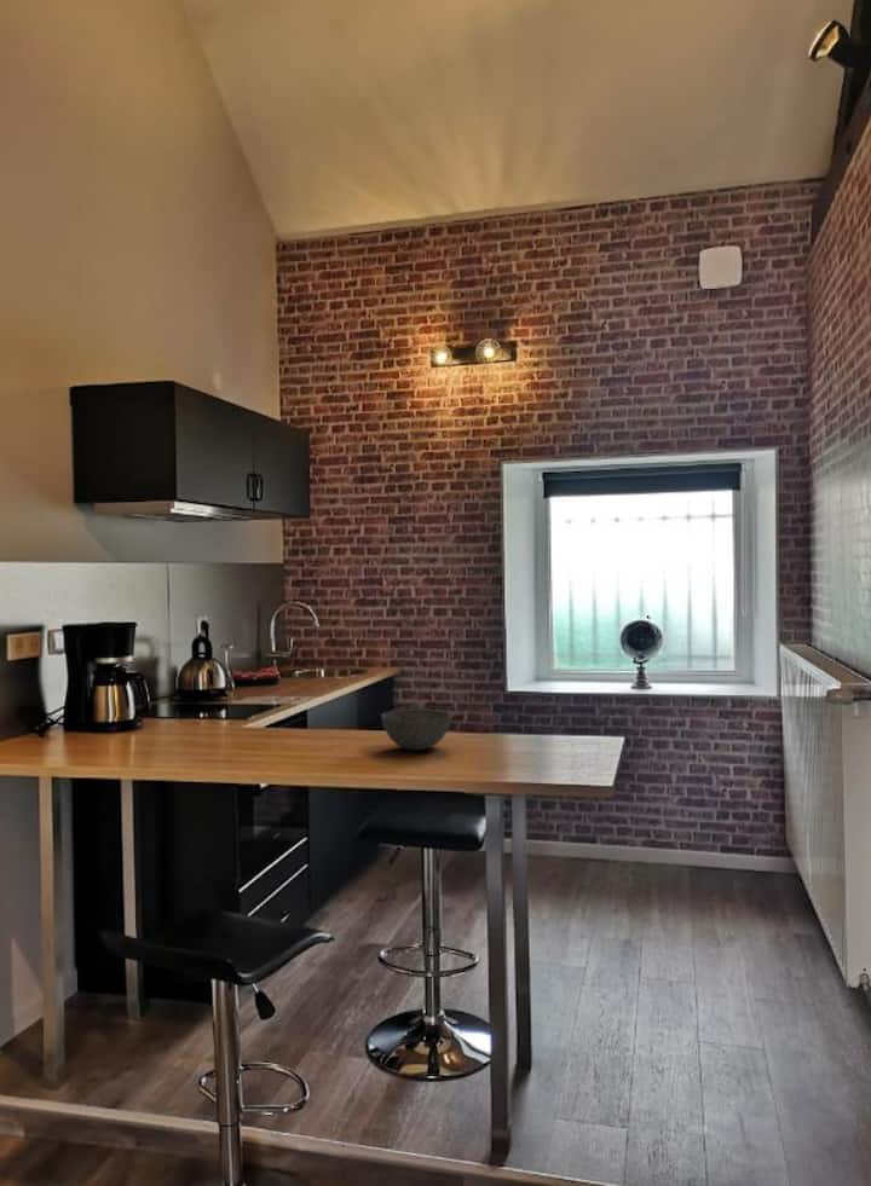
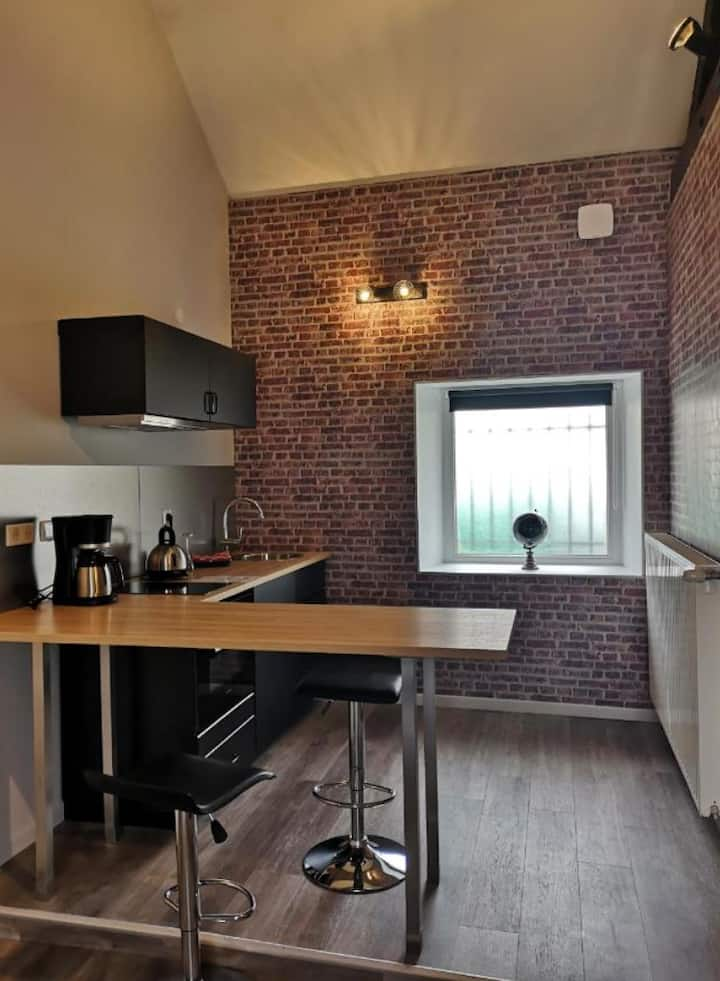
- bowl (416, 730)
